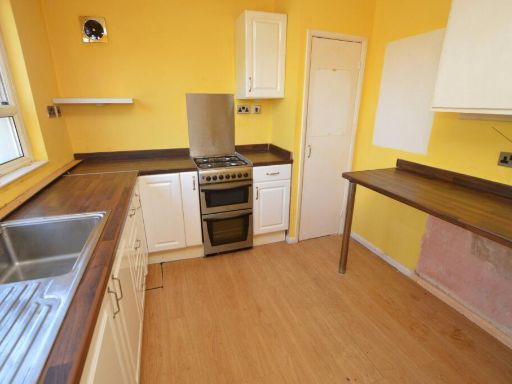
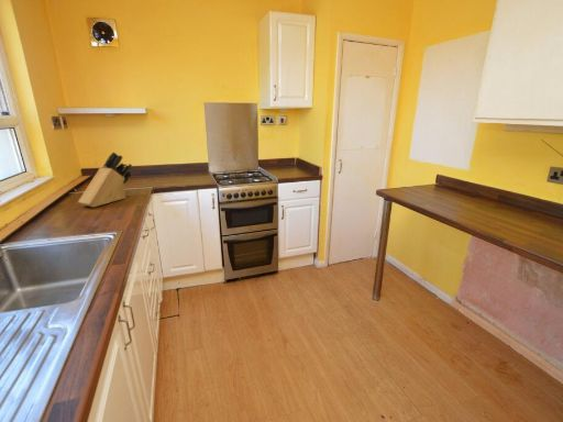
+ knife block (106, 177)
